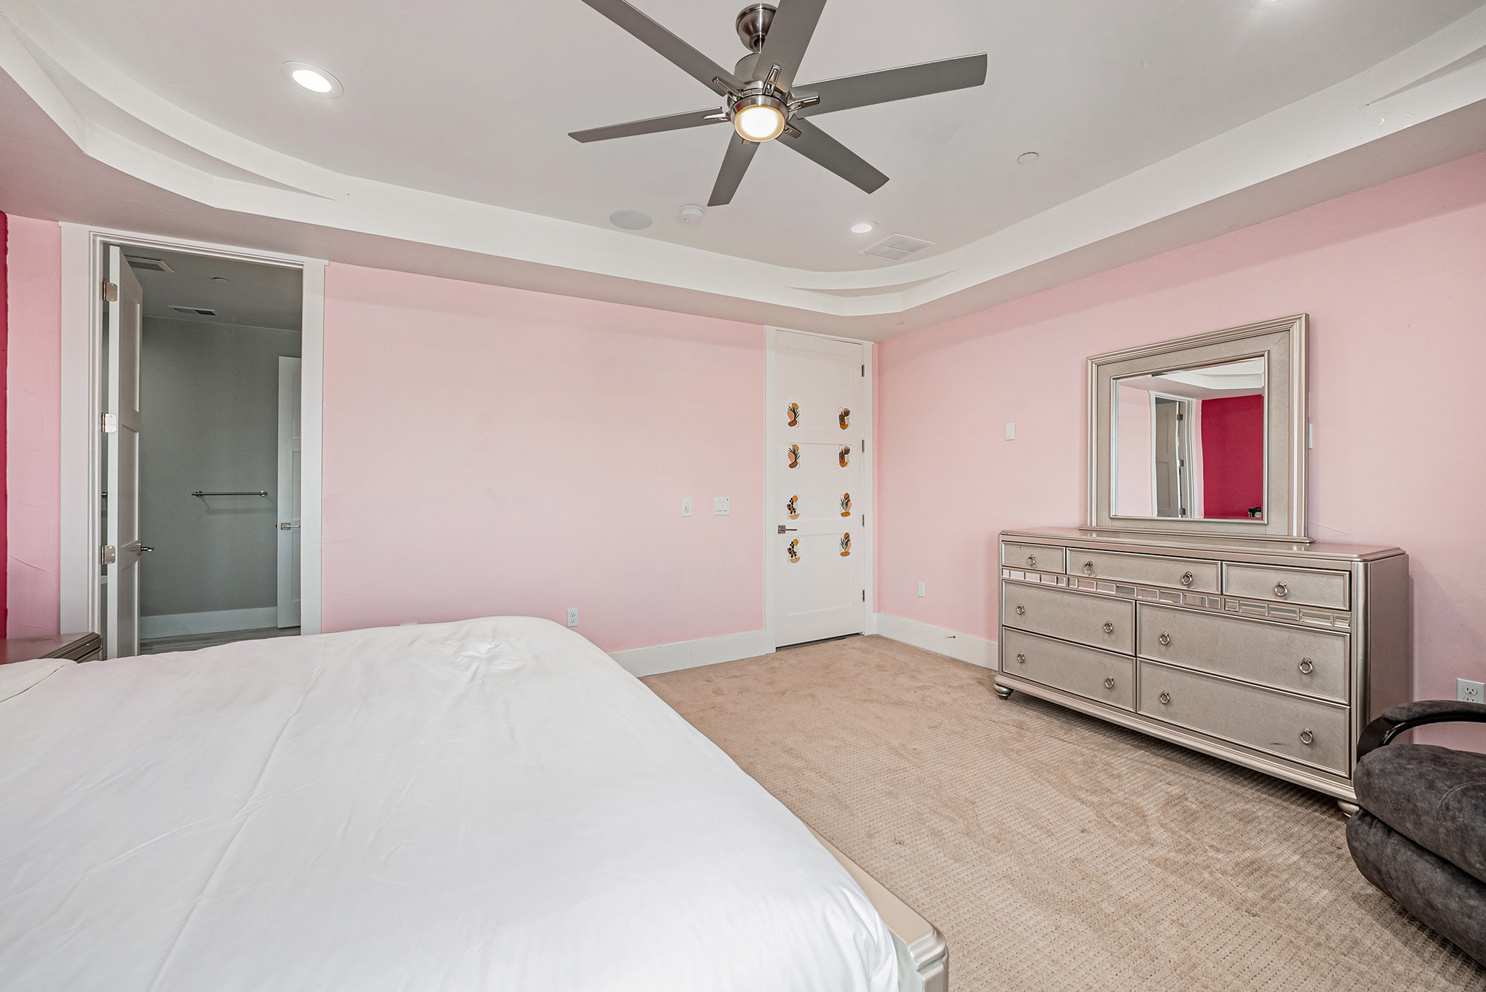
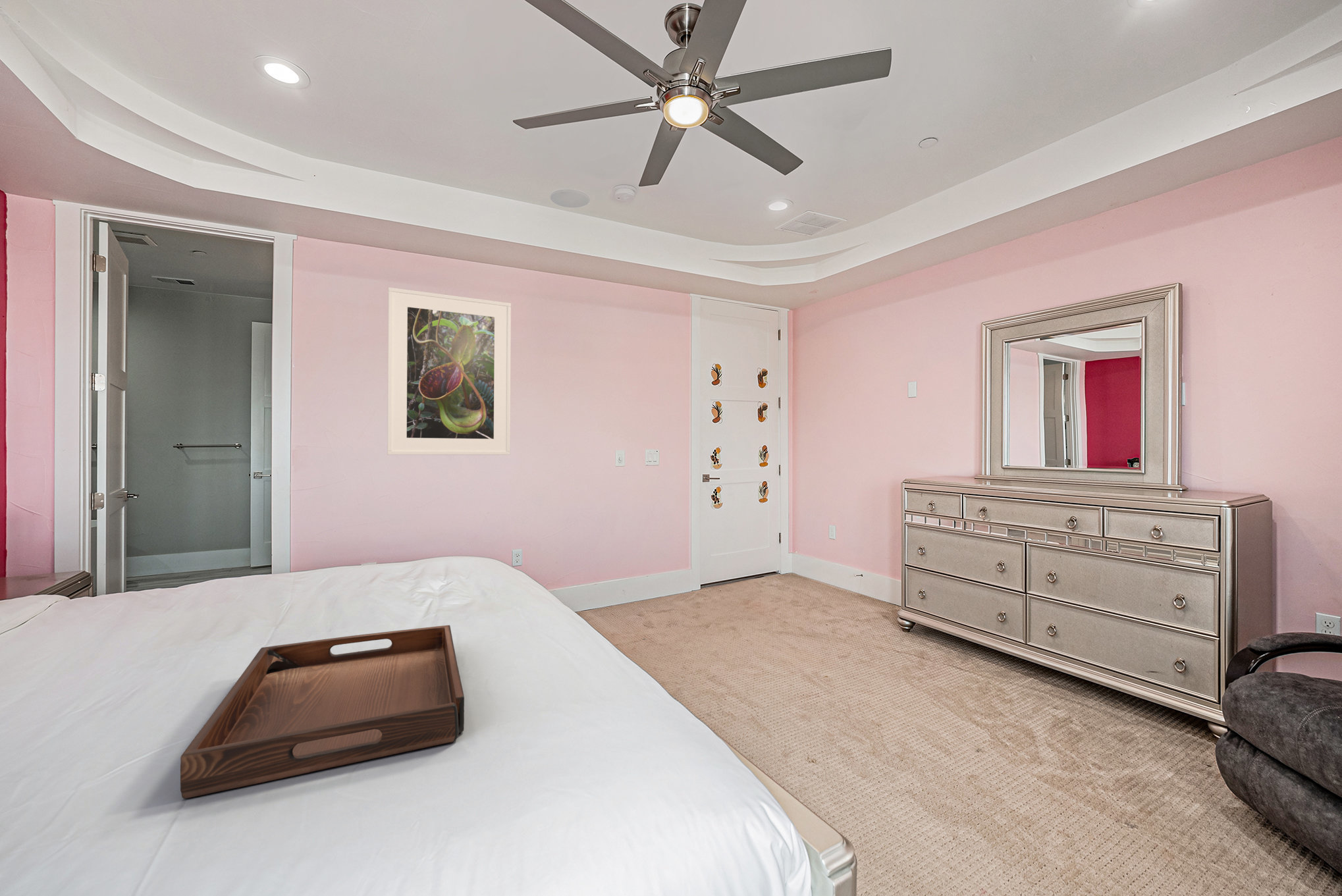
+ serving tray (351, 688)
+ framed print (452, 375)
